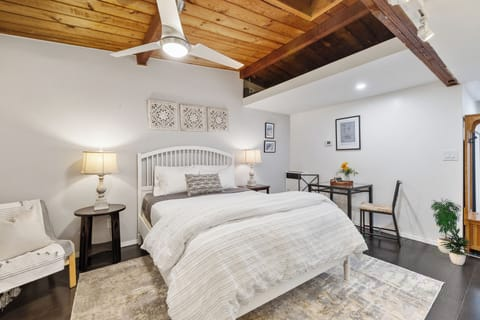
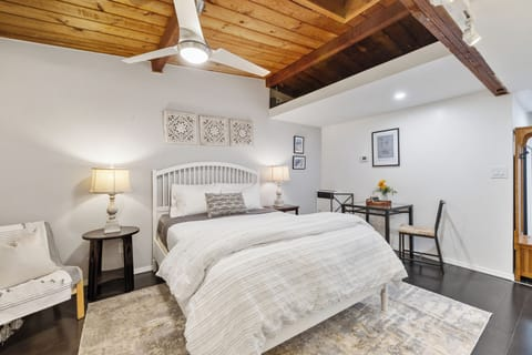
- potted plant (449, 227)
